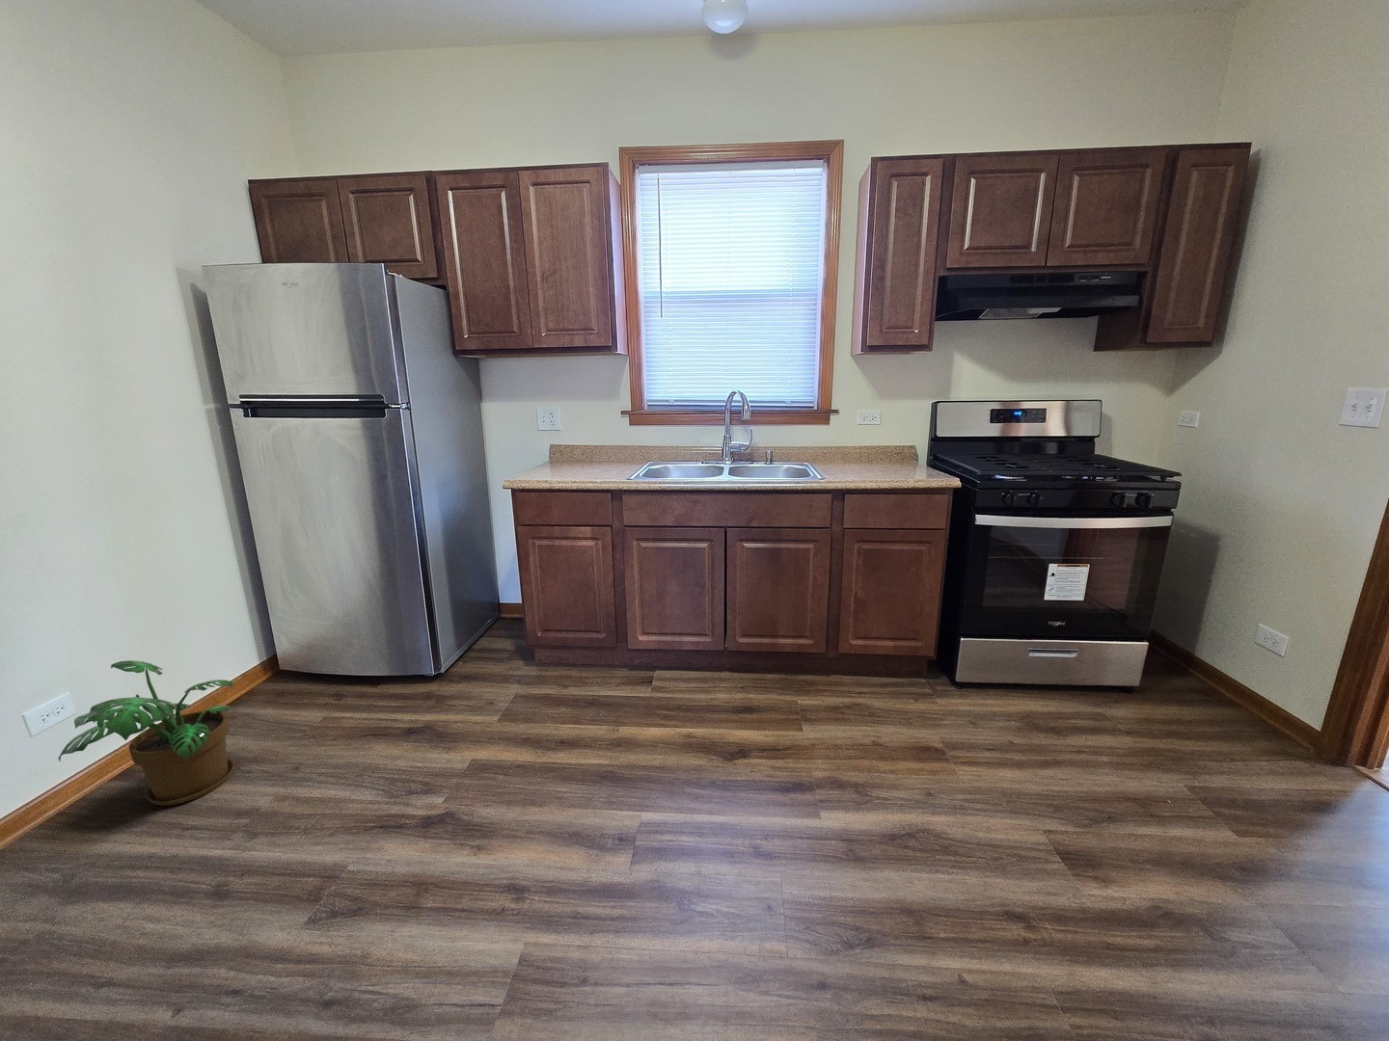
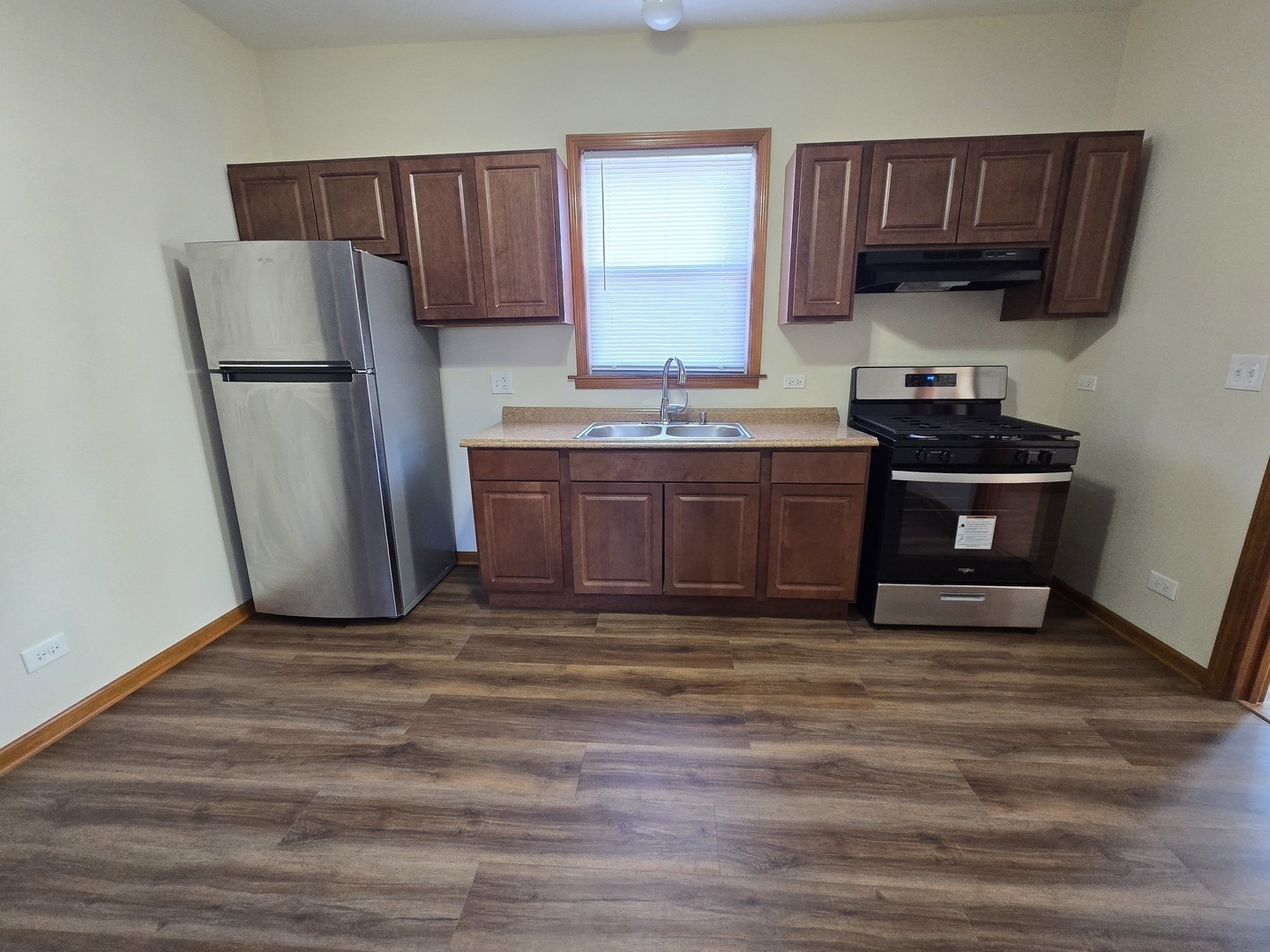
- potted plant (150, 737)
